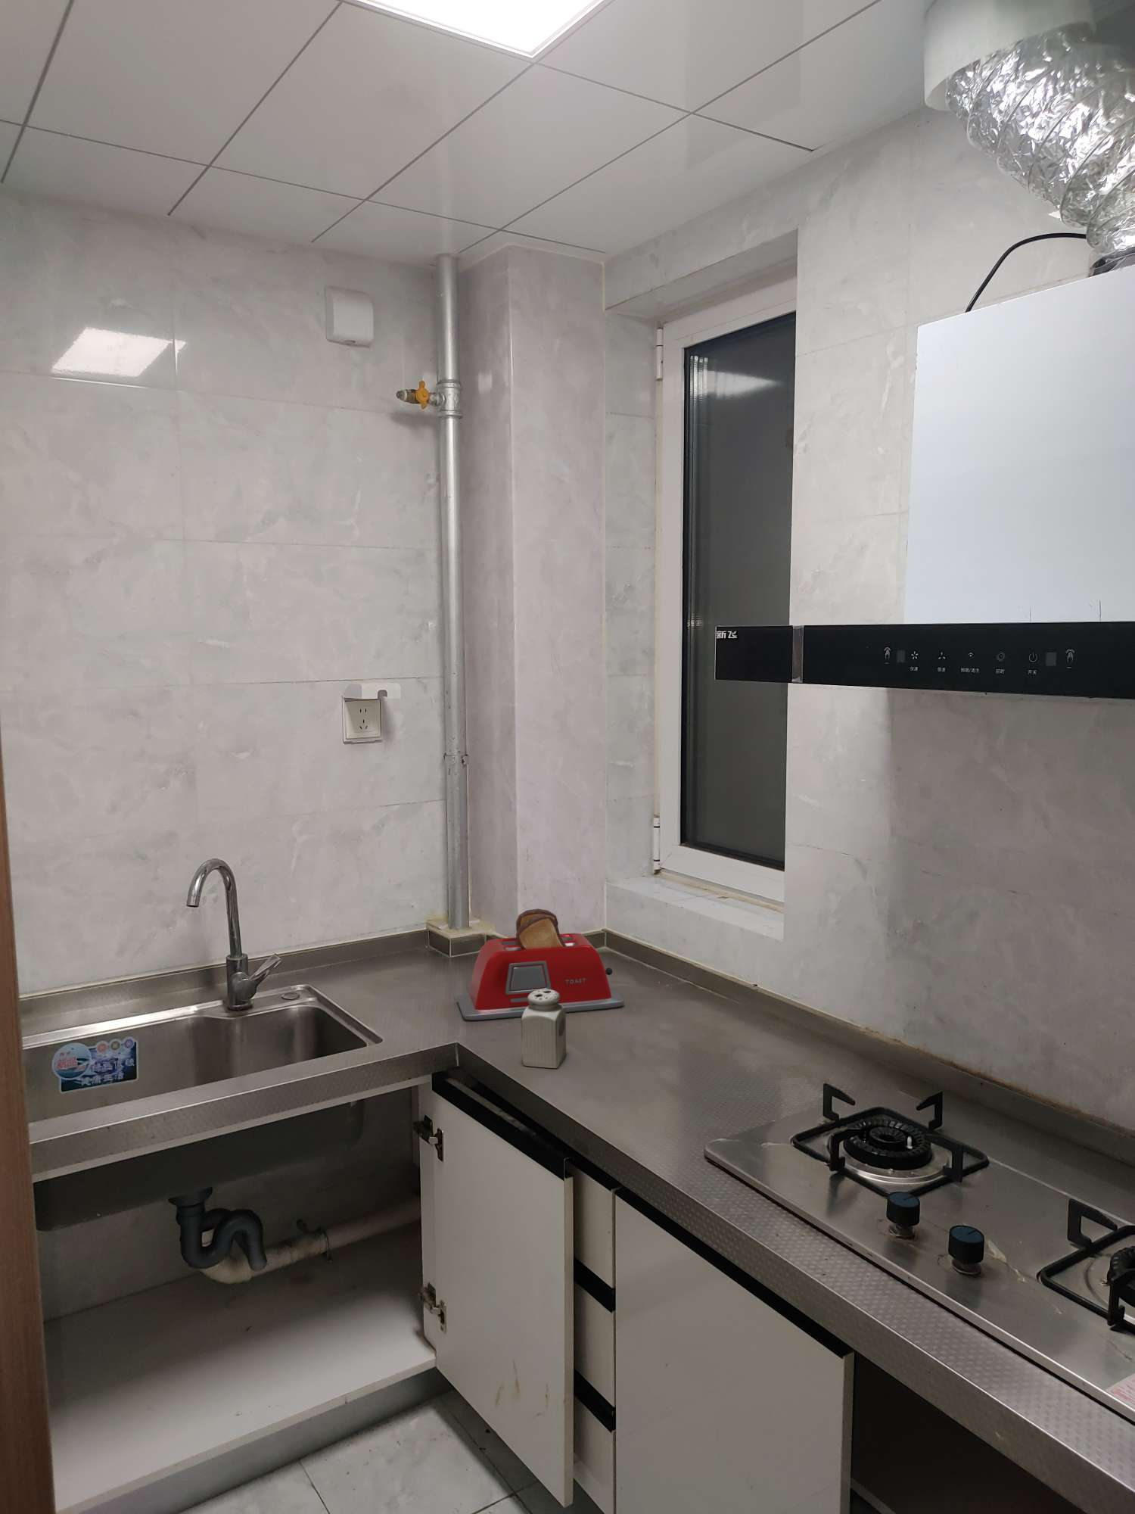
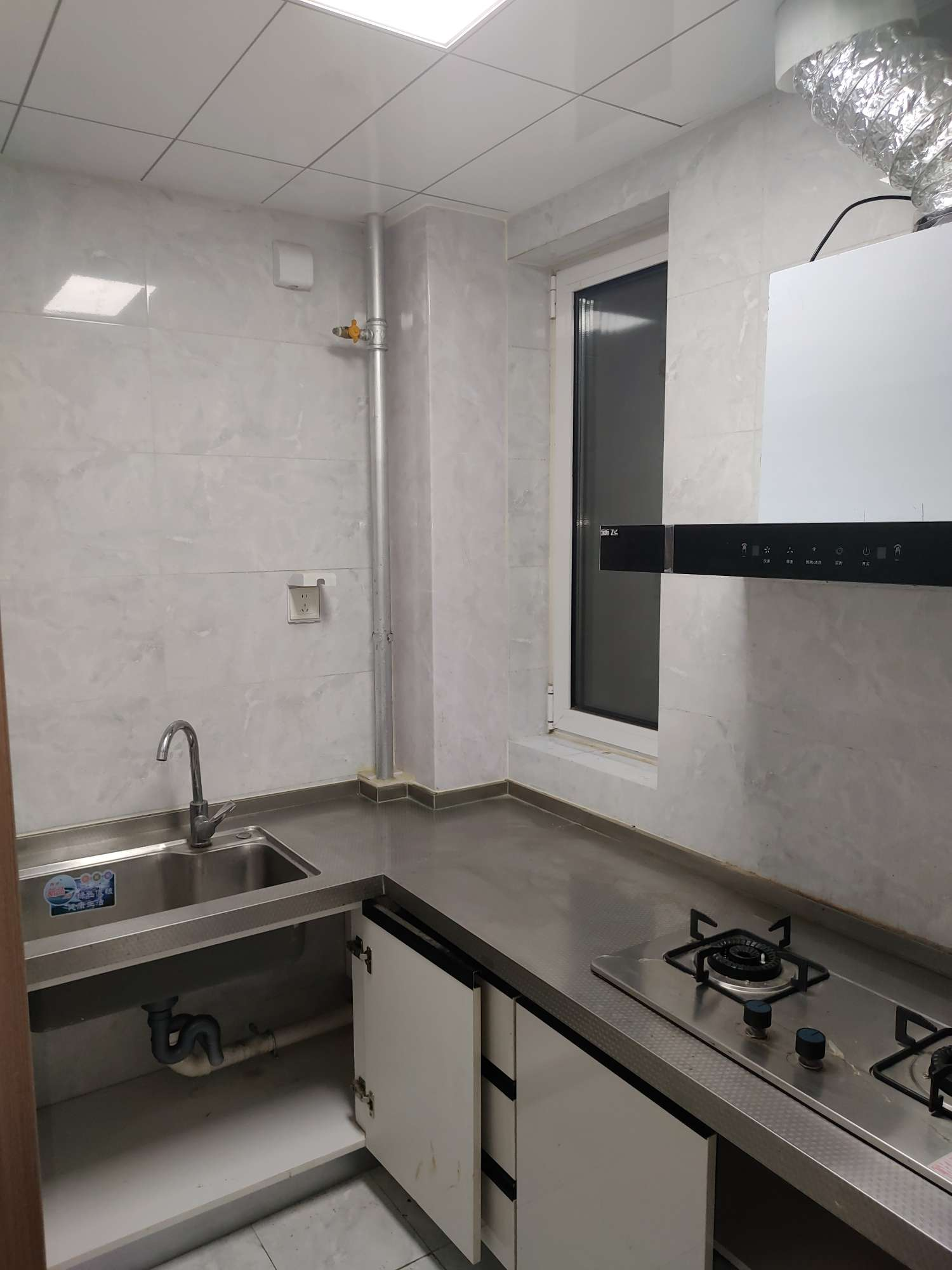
- salt shaker (544, 1025)
- toaster (539, 957)
